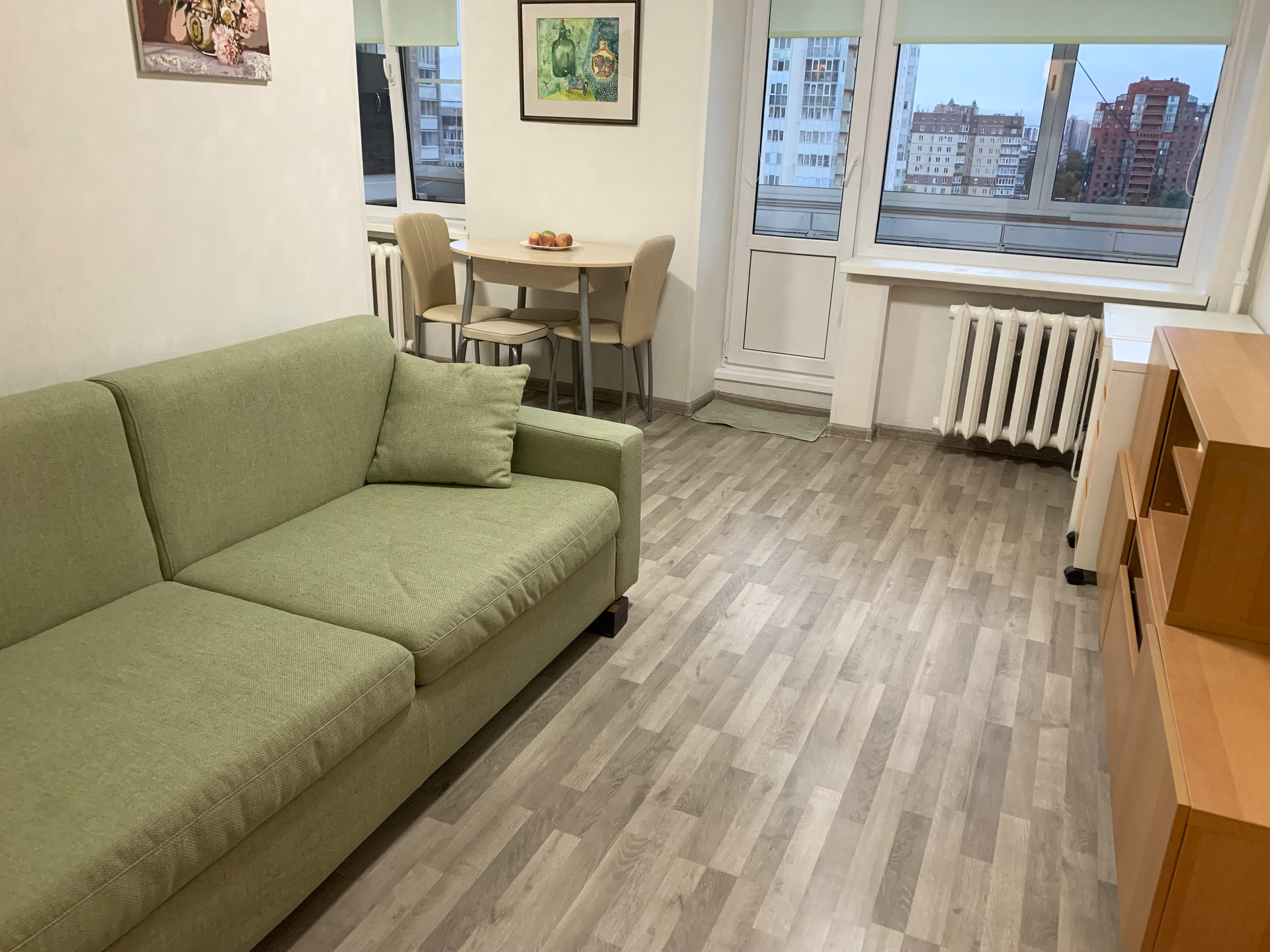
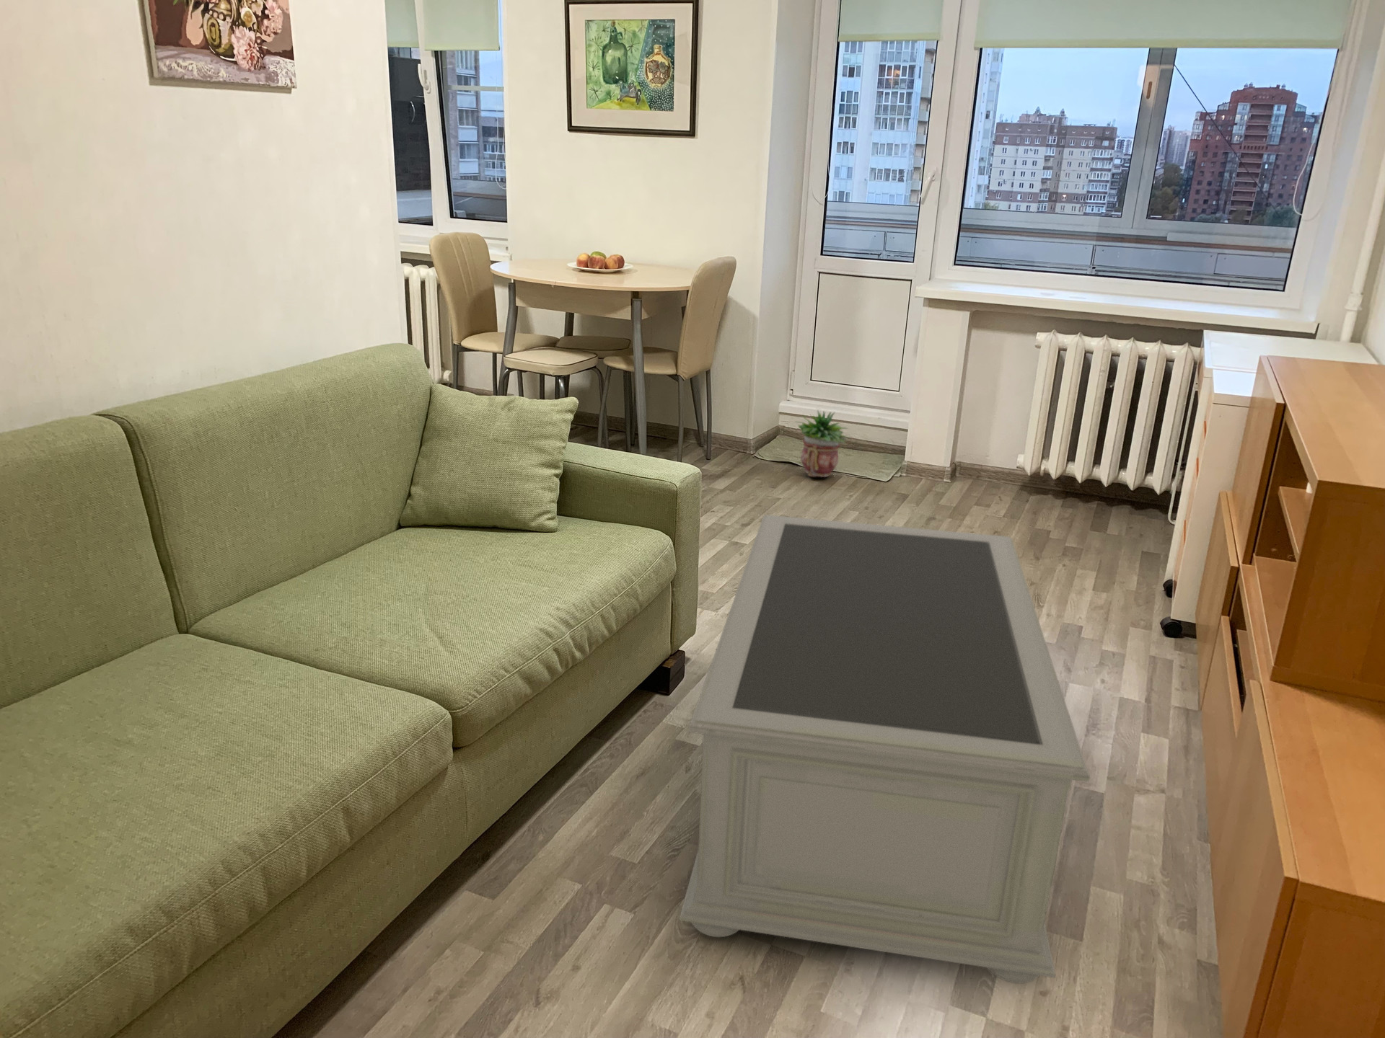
+ potted plant (821, 442)
+ coffee table (875, 702)
